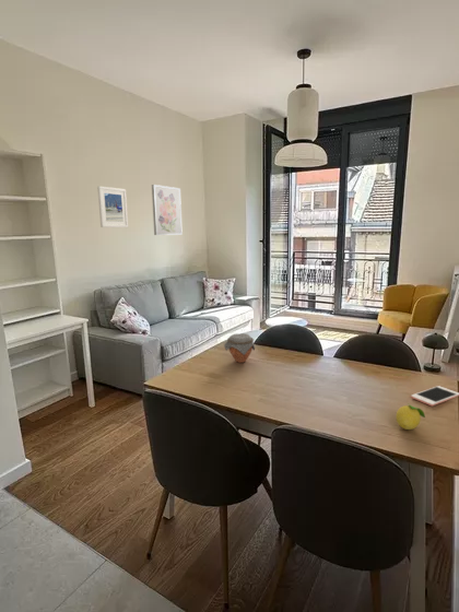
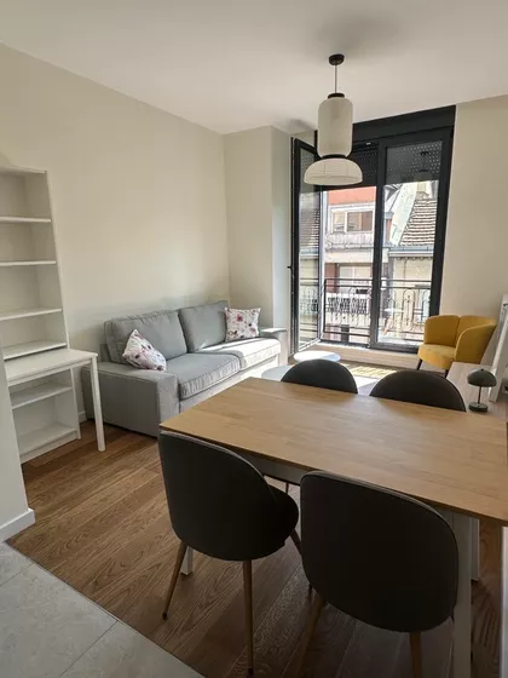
- jar (240, 348)
- cell phone (435, 395)
- wall art (167, 211)
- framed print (113, 208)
- fruit (410, 415)
